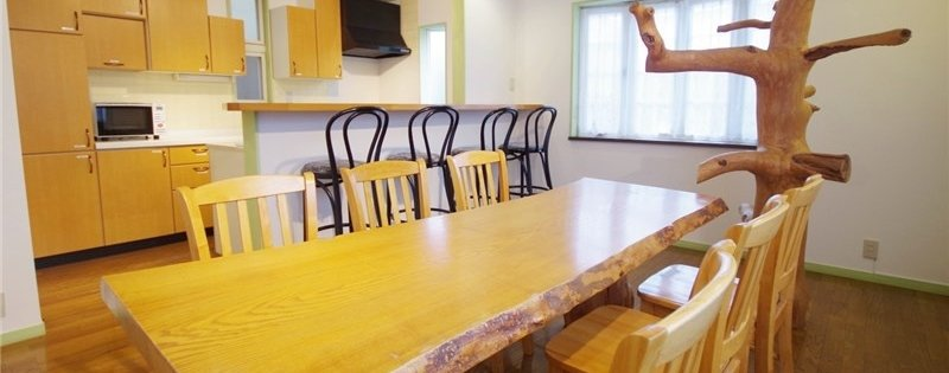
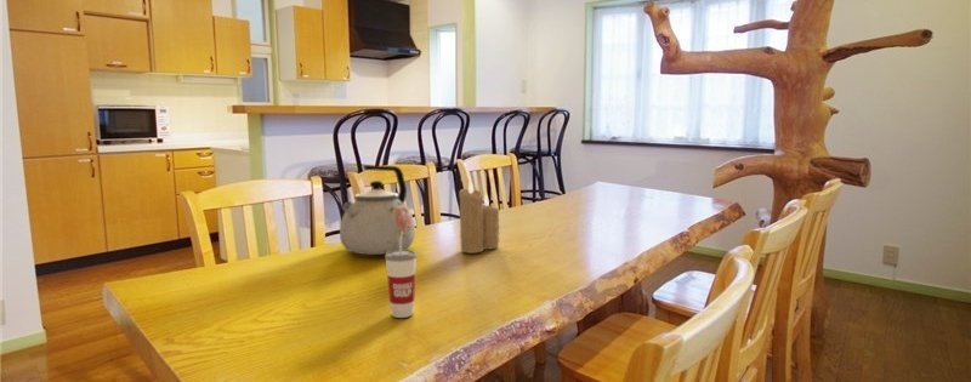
+ cup (401, 273)
+ candle (479, 215)
+ kettle (376, 207)
